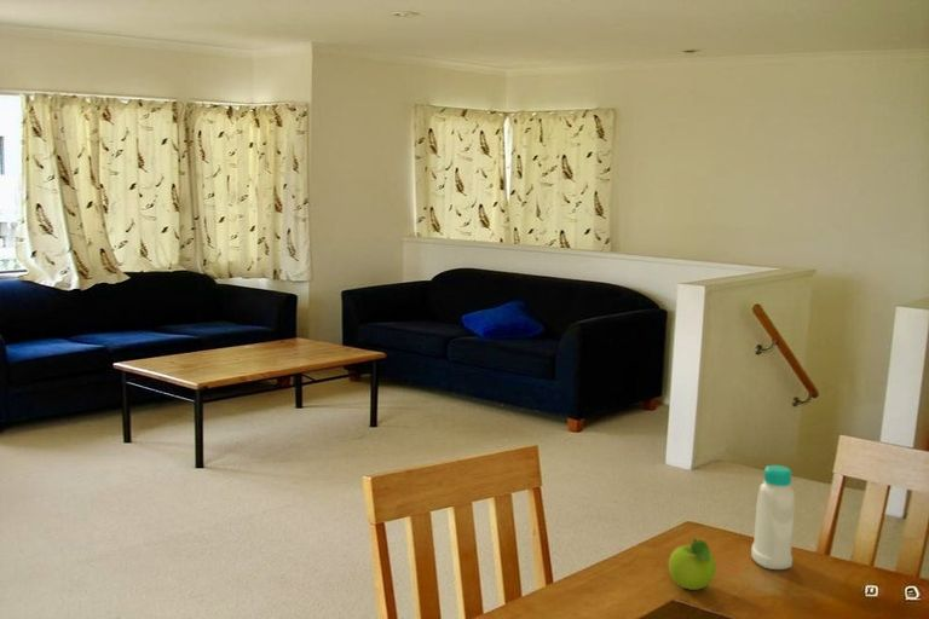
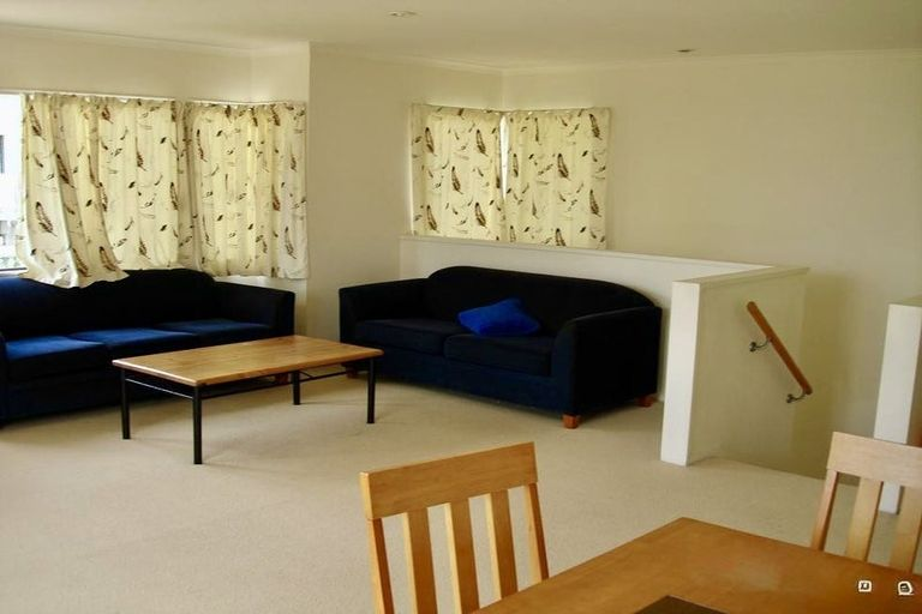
- bottle (774, 515)
- fruit (694, 565)
